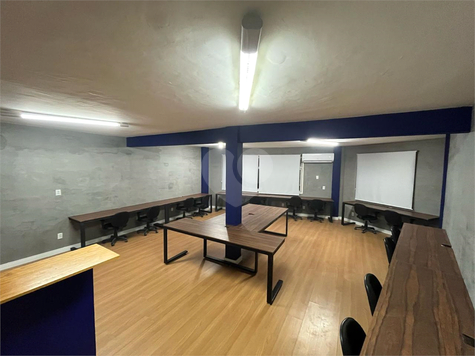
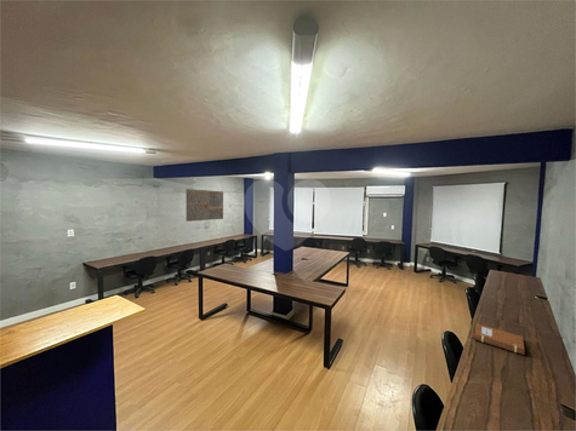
+ notebook (496, 338)
+ wall art (206, 205)
